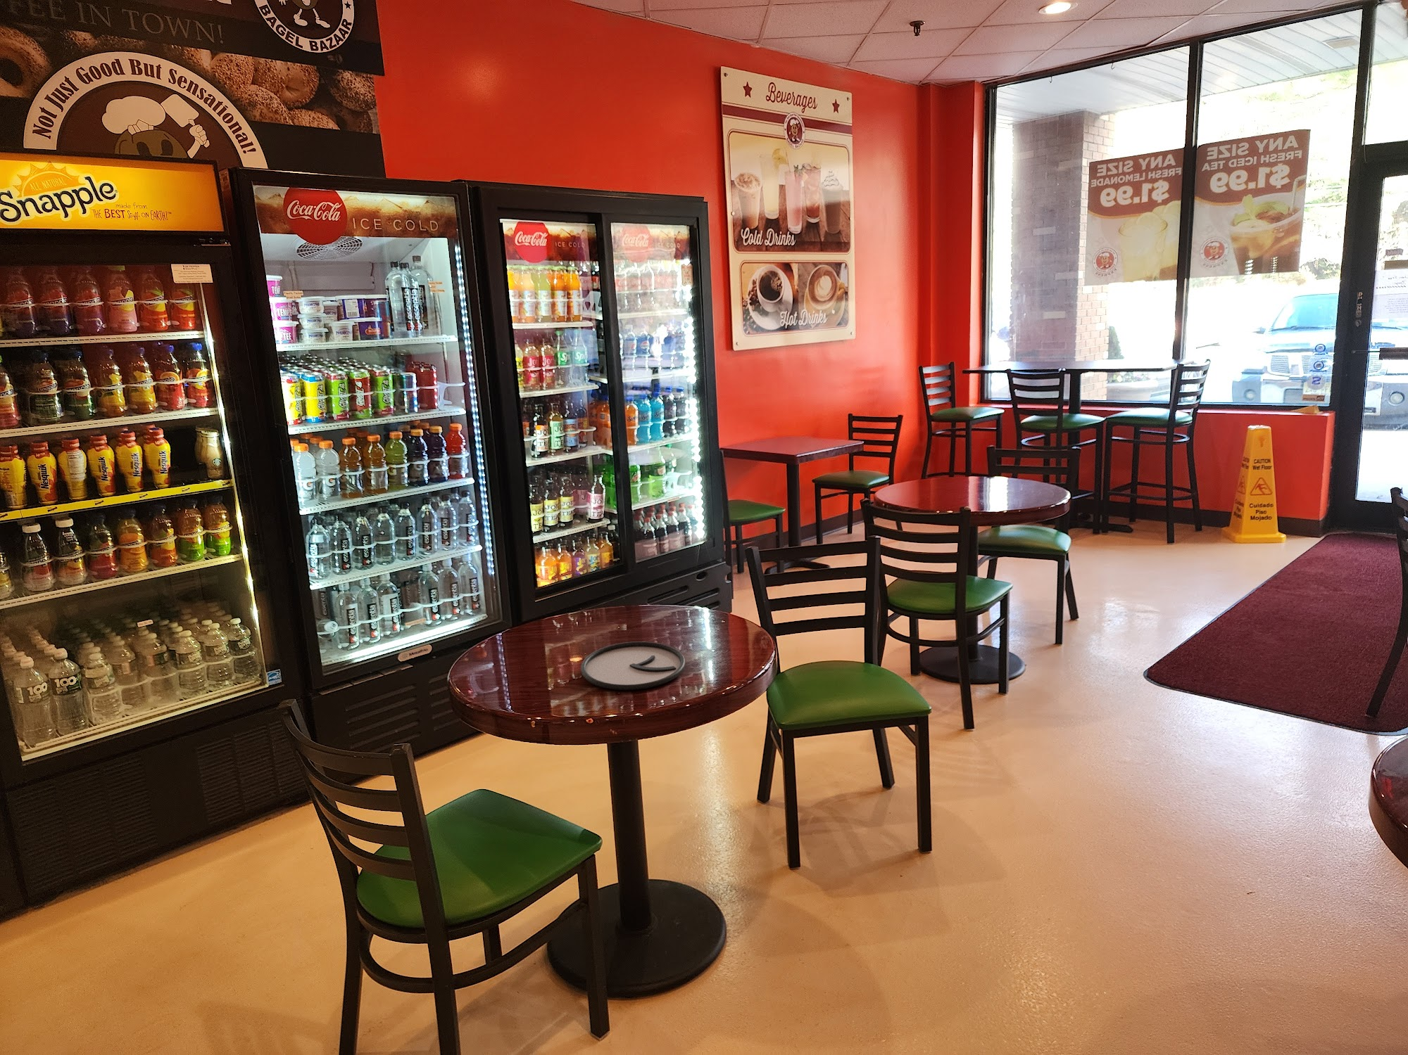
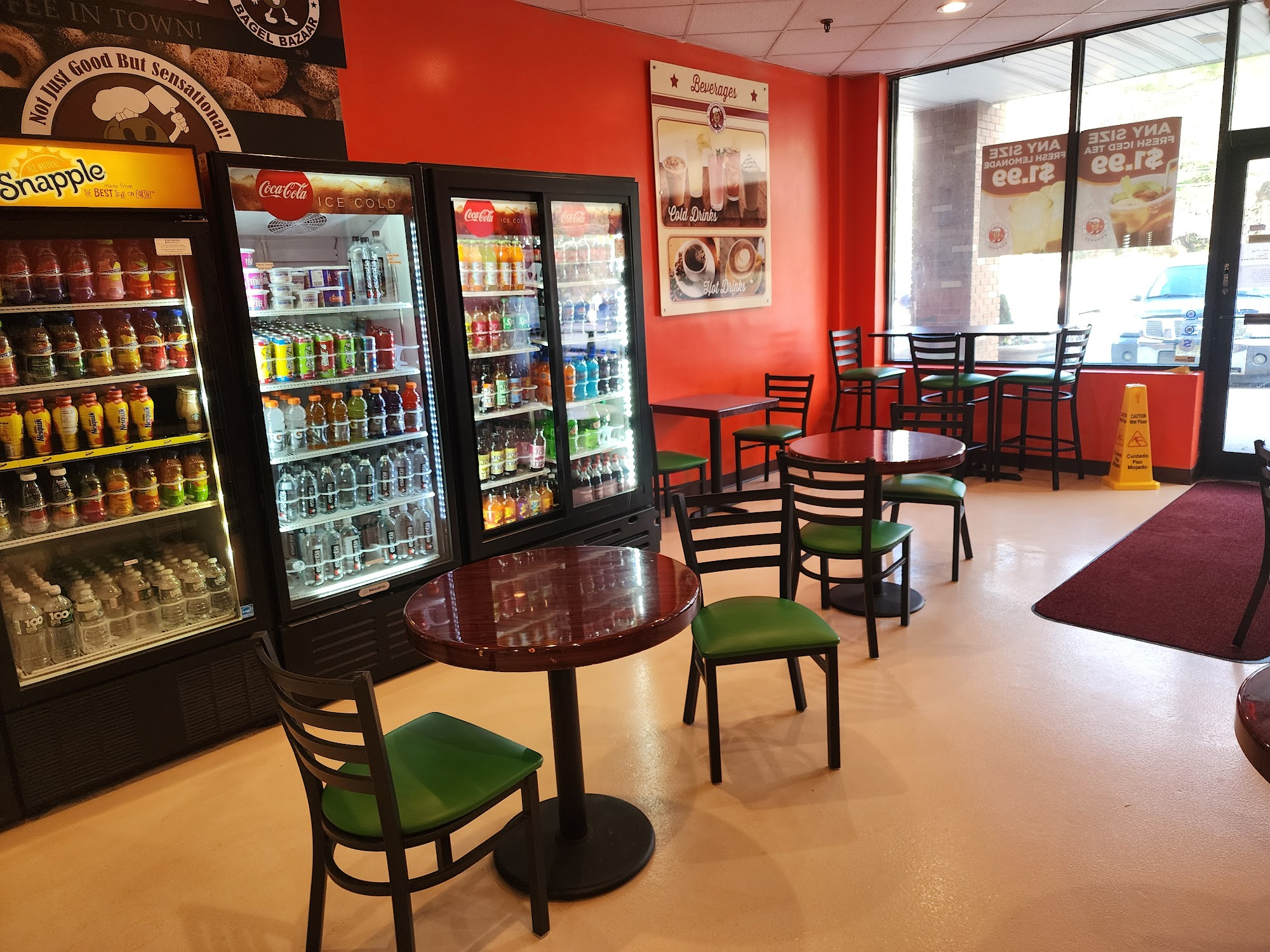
- plate (633, 664)
